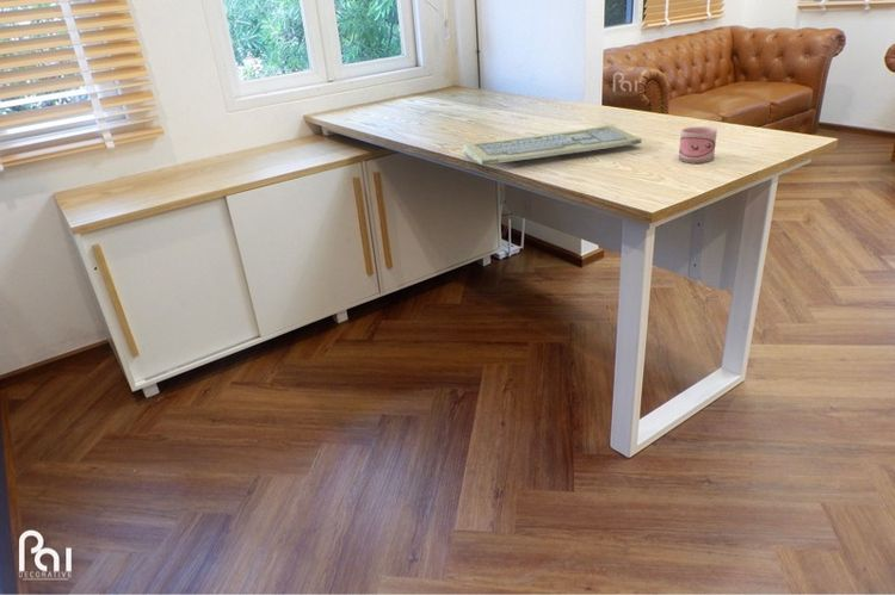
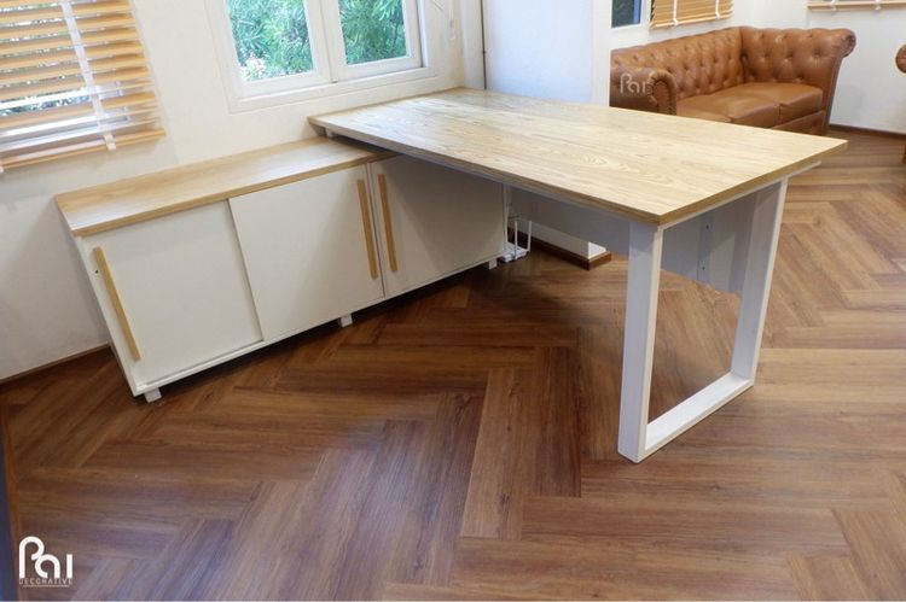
- mug (697, 143)
- keyboard (550, 145)
